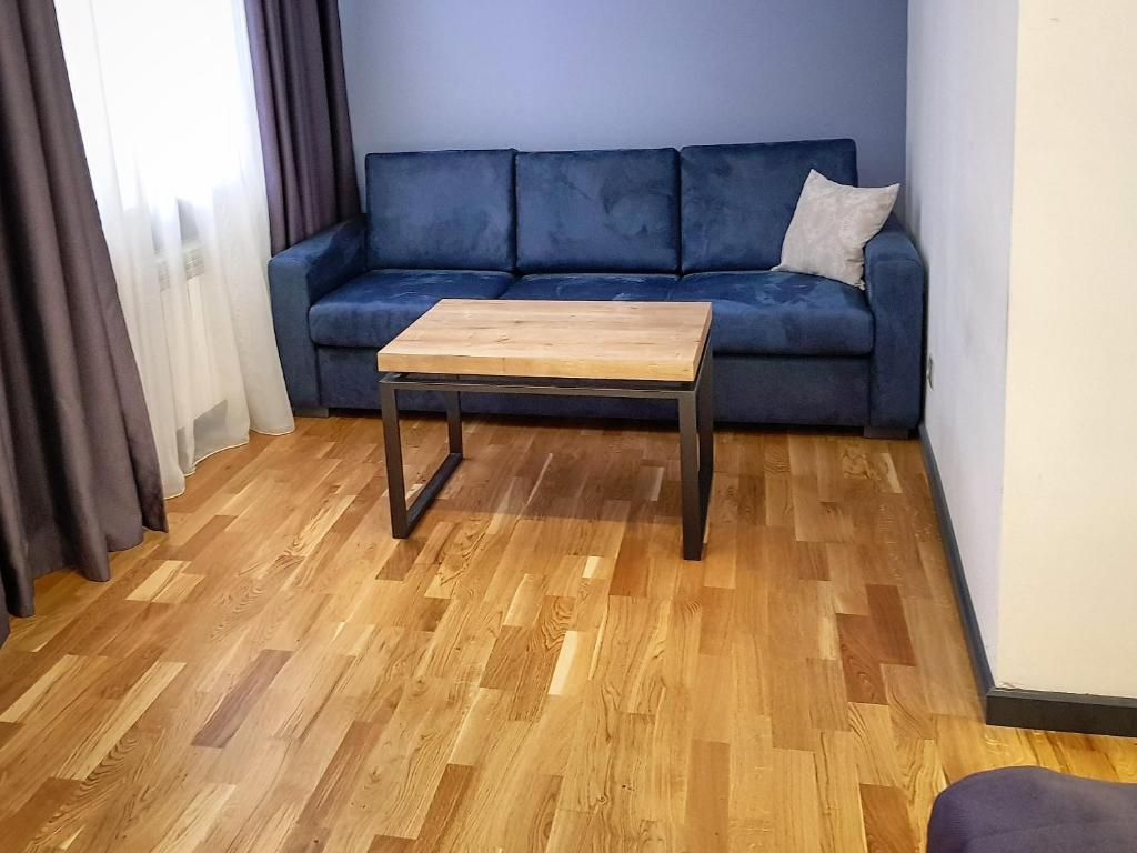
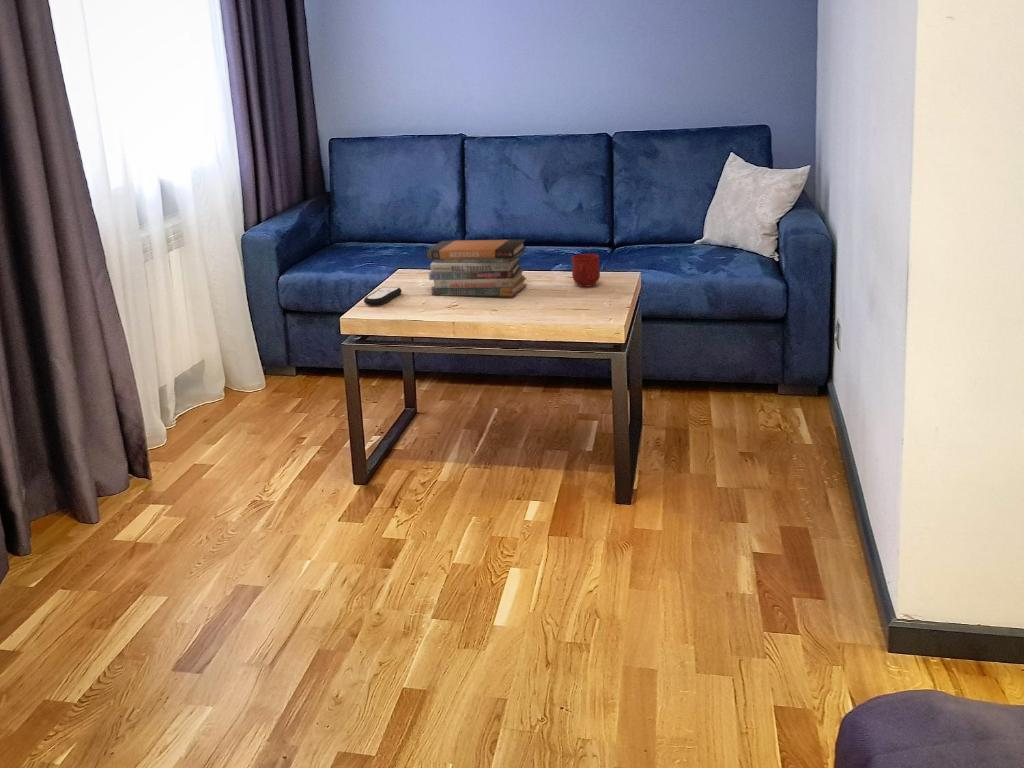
+ book stack (477, 267)
+ remote control (382, 295)
+ mug (584, 271)
